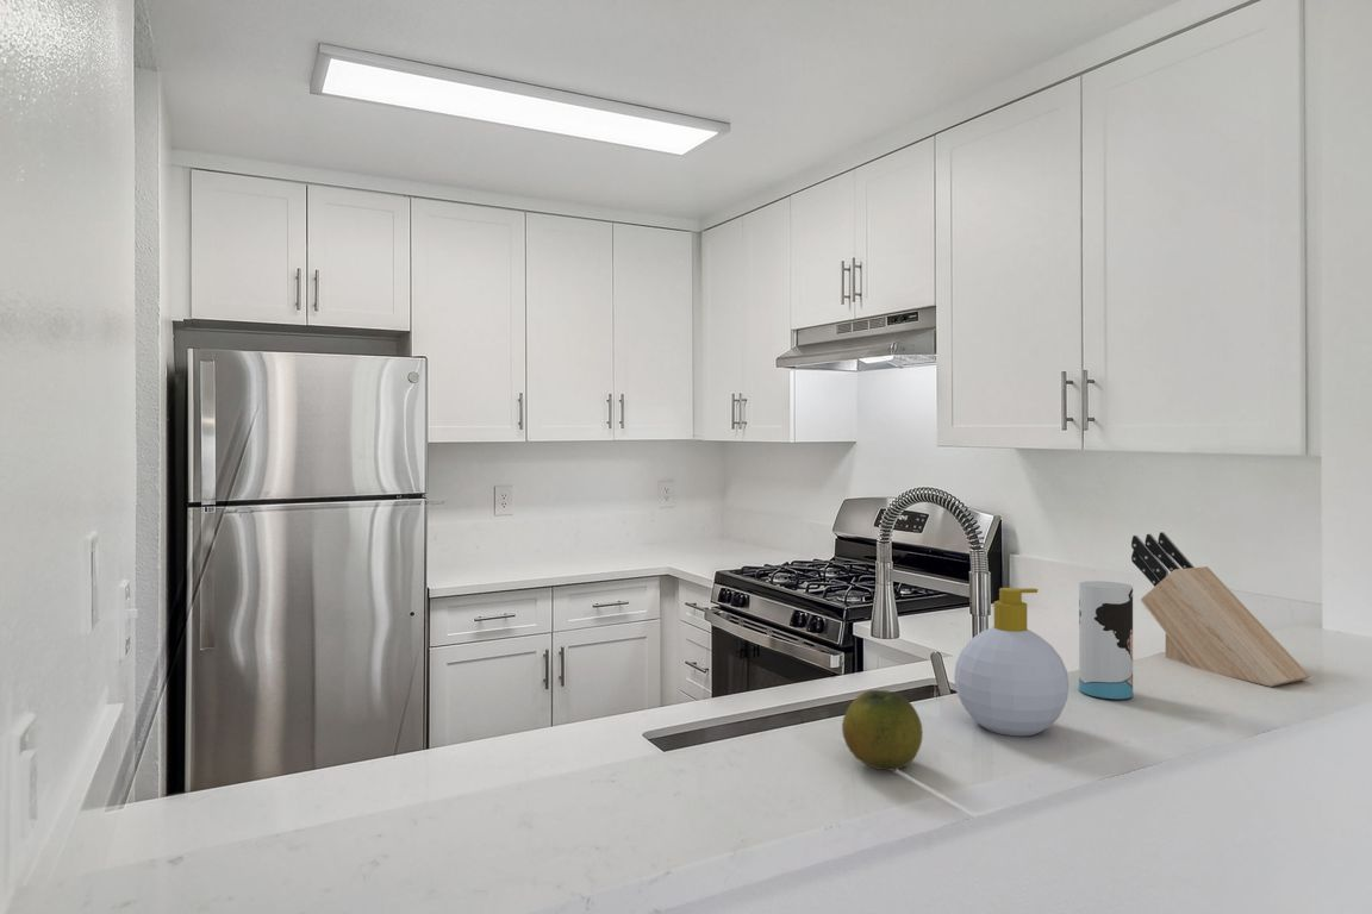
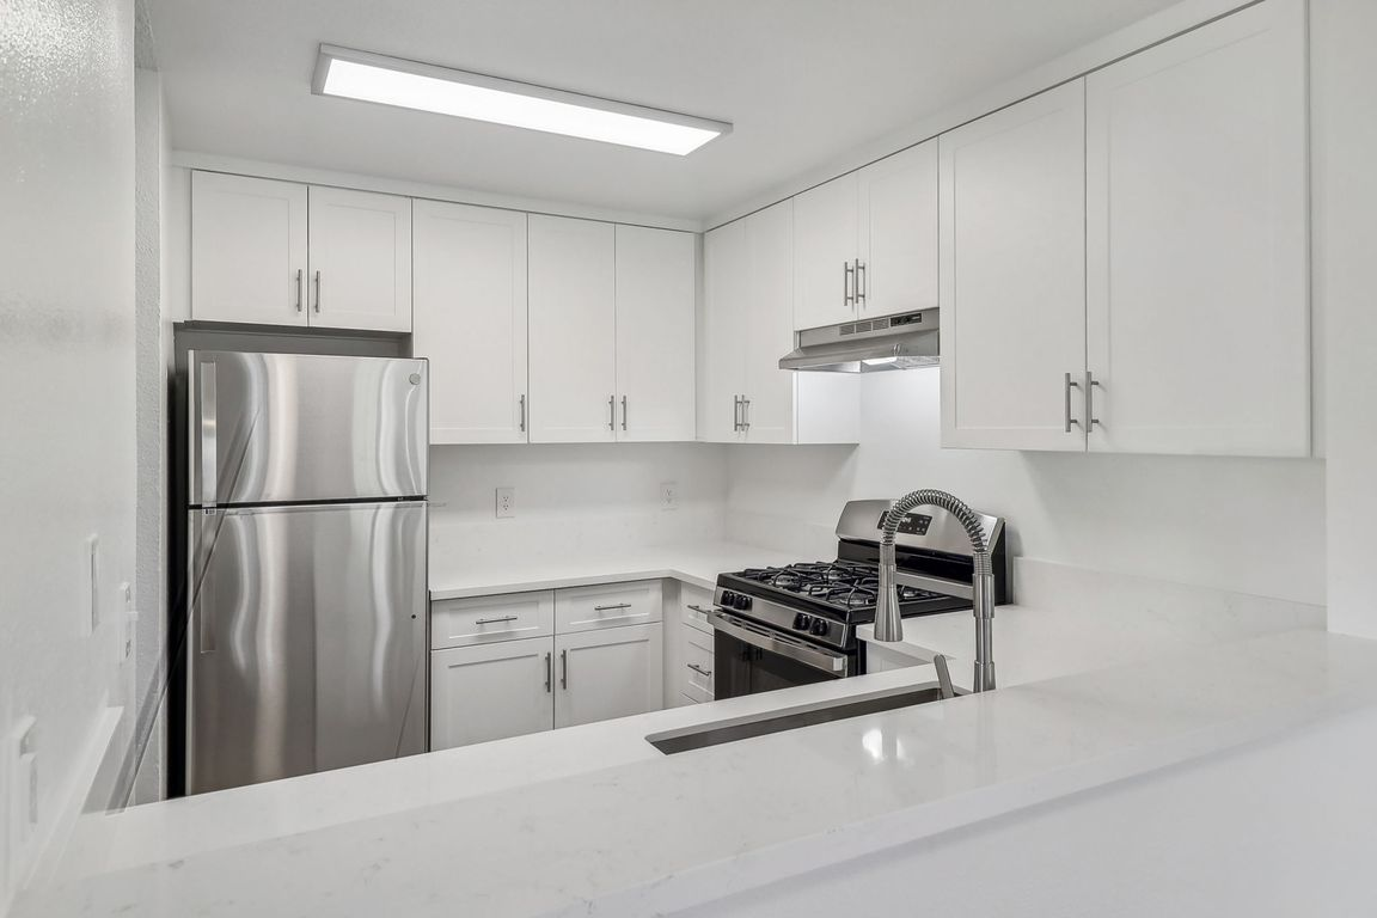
- knife block (1208, 601)
- cup (1105, 638)
- soap bottle (1010, 658)
- fruit (881, 728)
